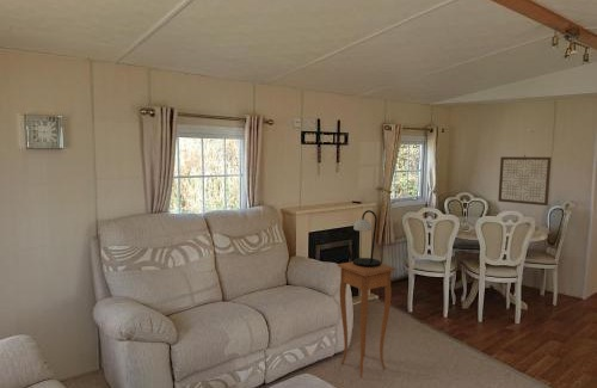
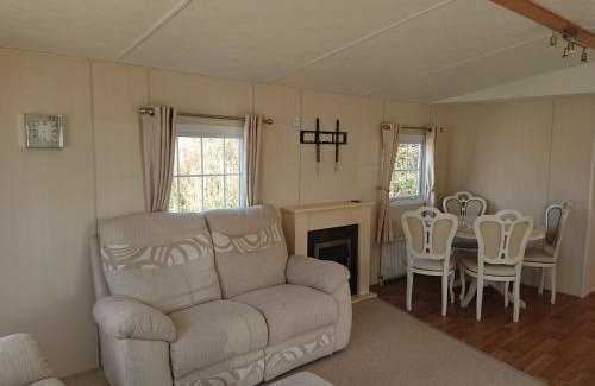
- wall art (523, 178)
- side table (364, 316)
- table lamp (373, 238)
